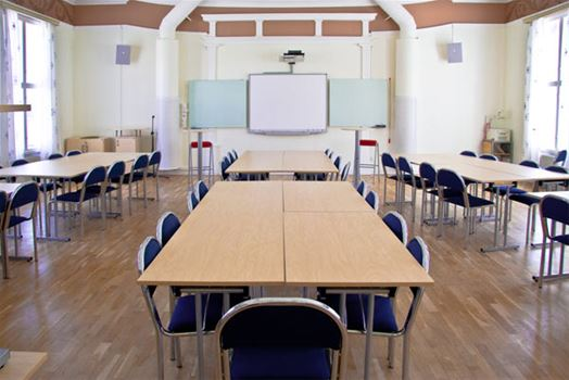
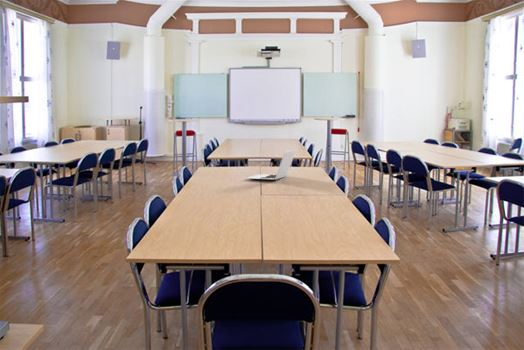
+ laptop (279, 166)
